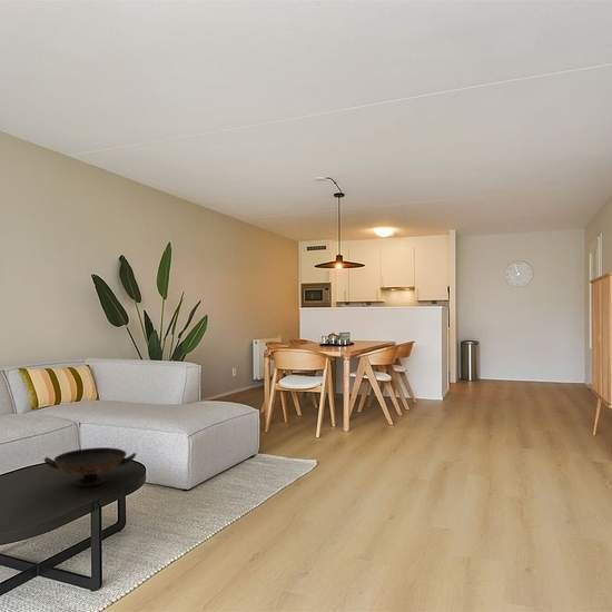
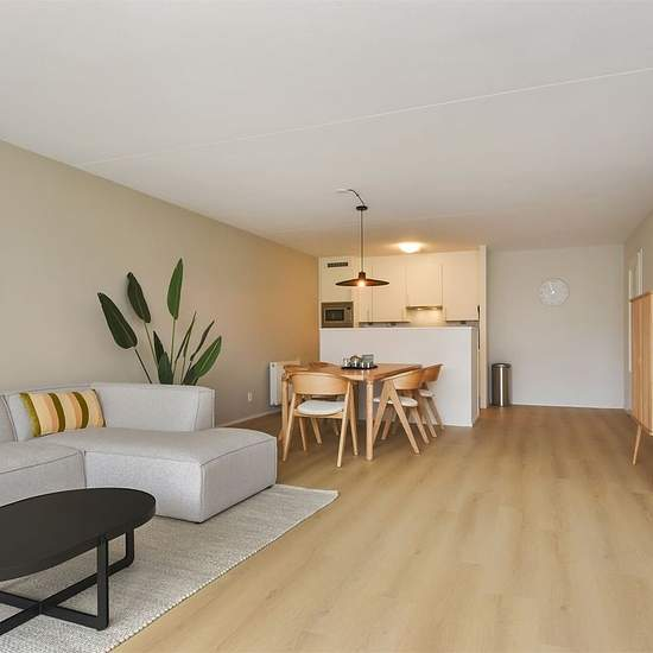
- decorative bowl (90, 468)
